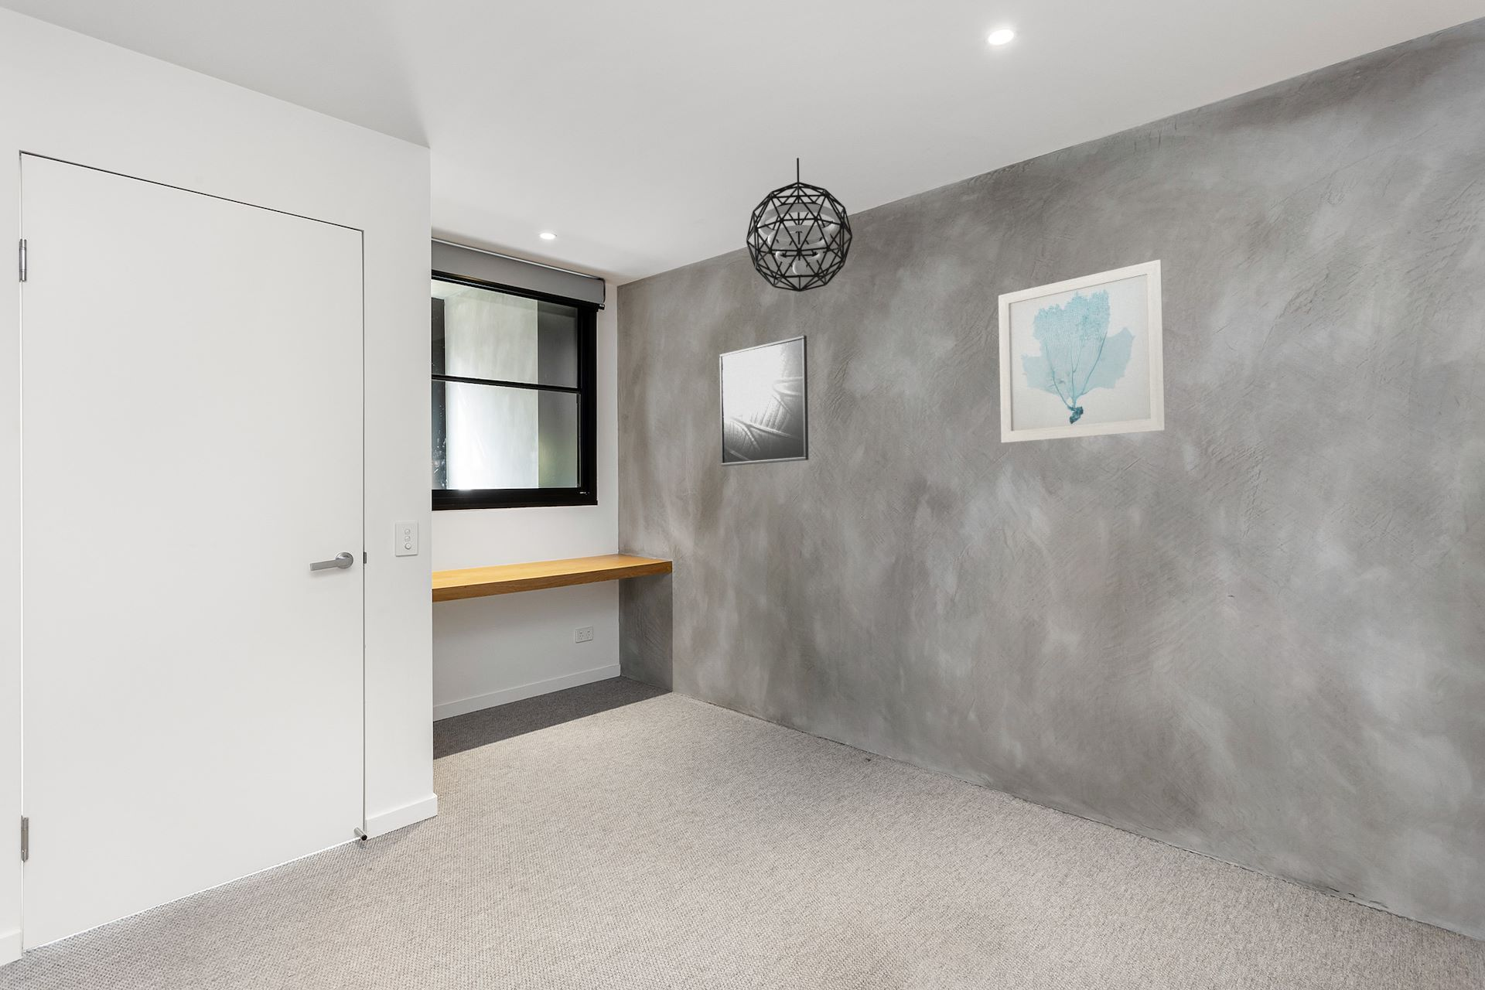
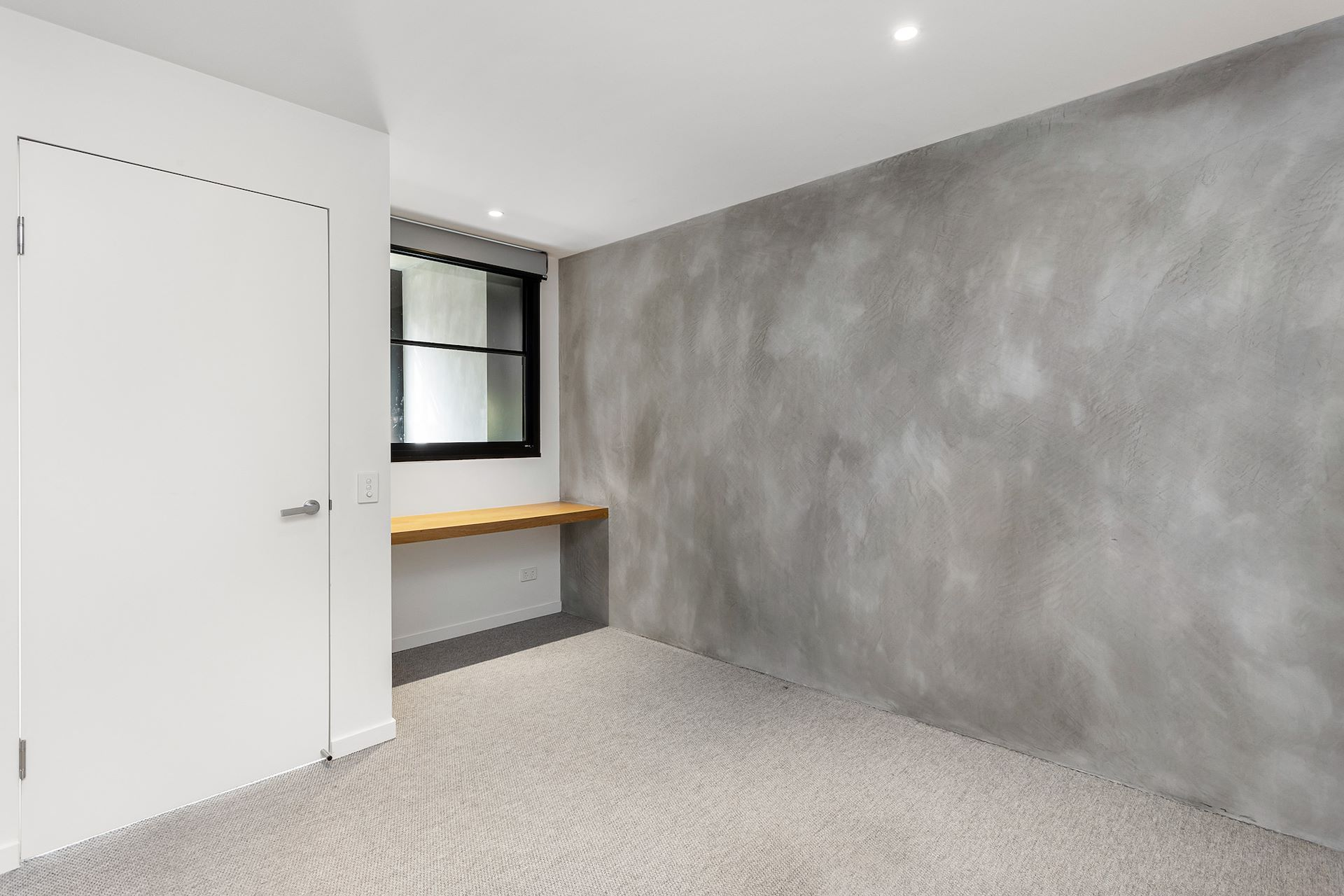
- wall art (1075, 357)
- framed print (761, 403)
- pendant light (798, 224)
